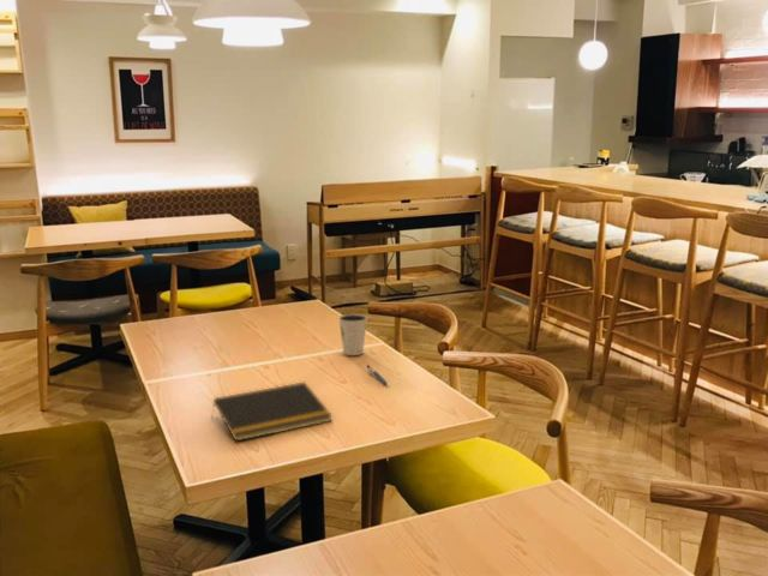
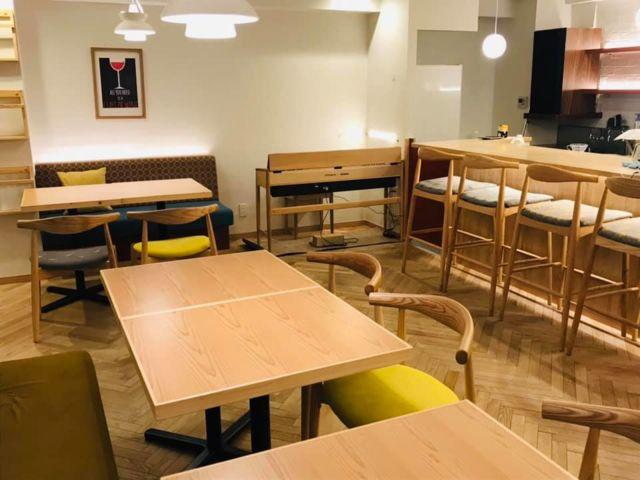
- dixie cup (353, 335)
- notepad (272, 409)
- pen (376, 374)
